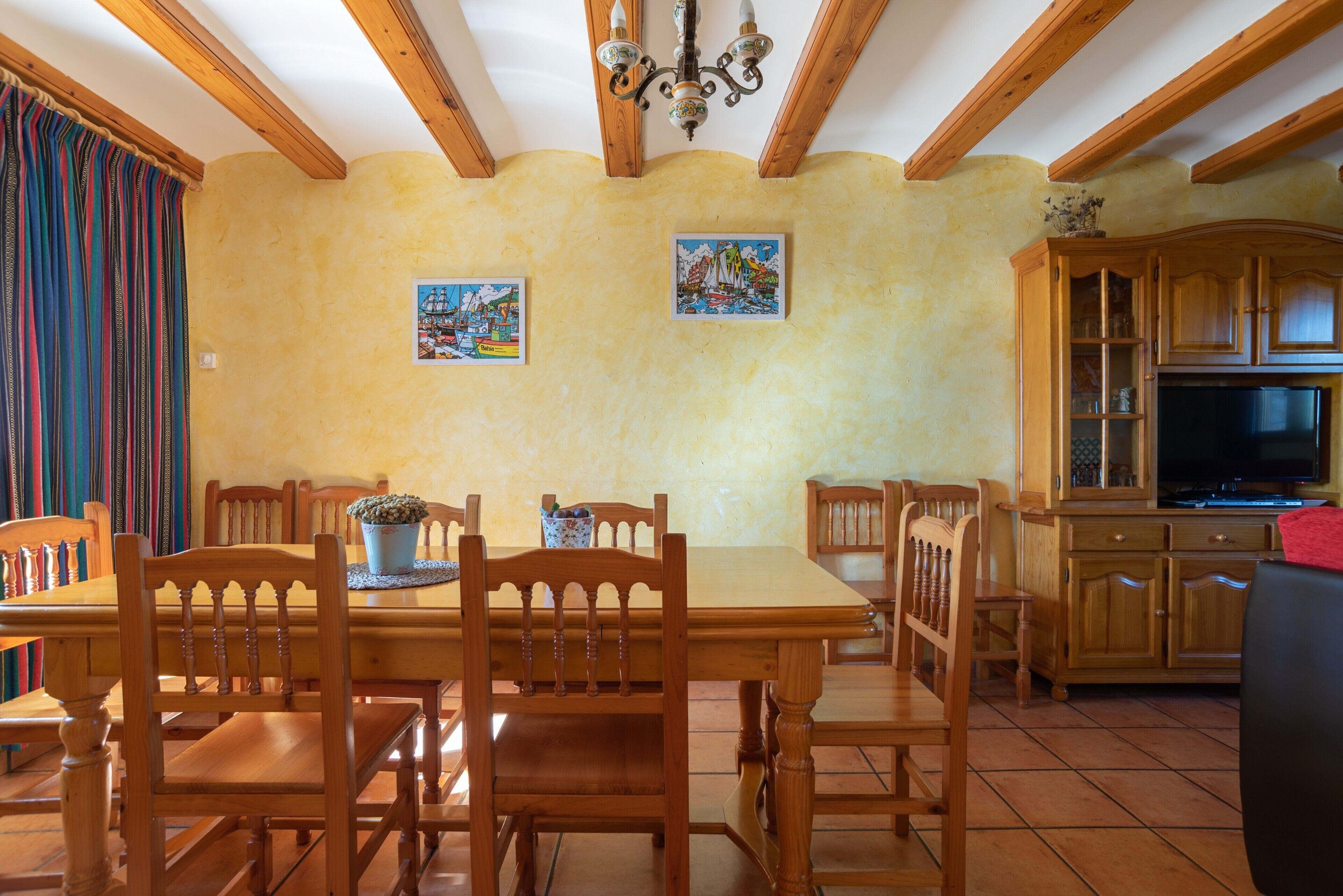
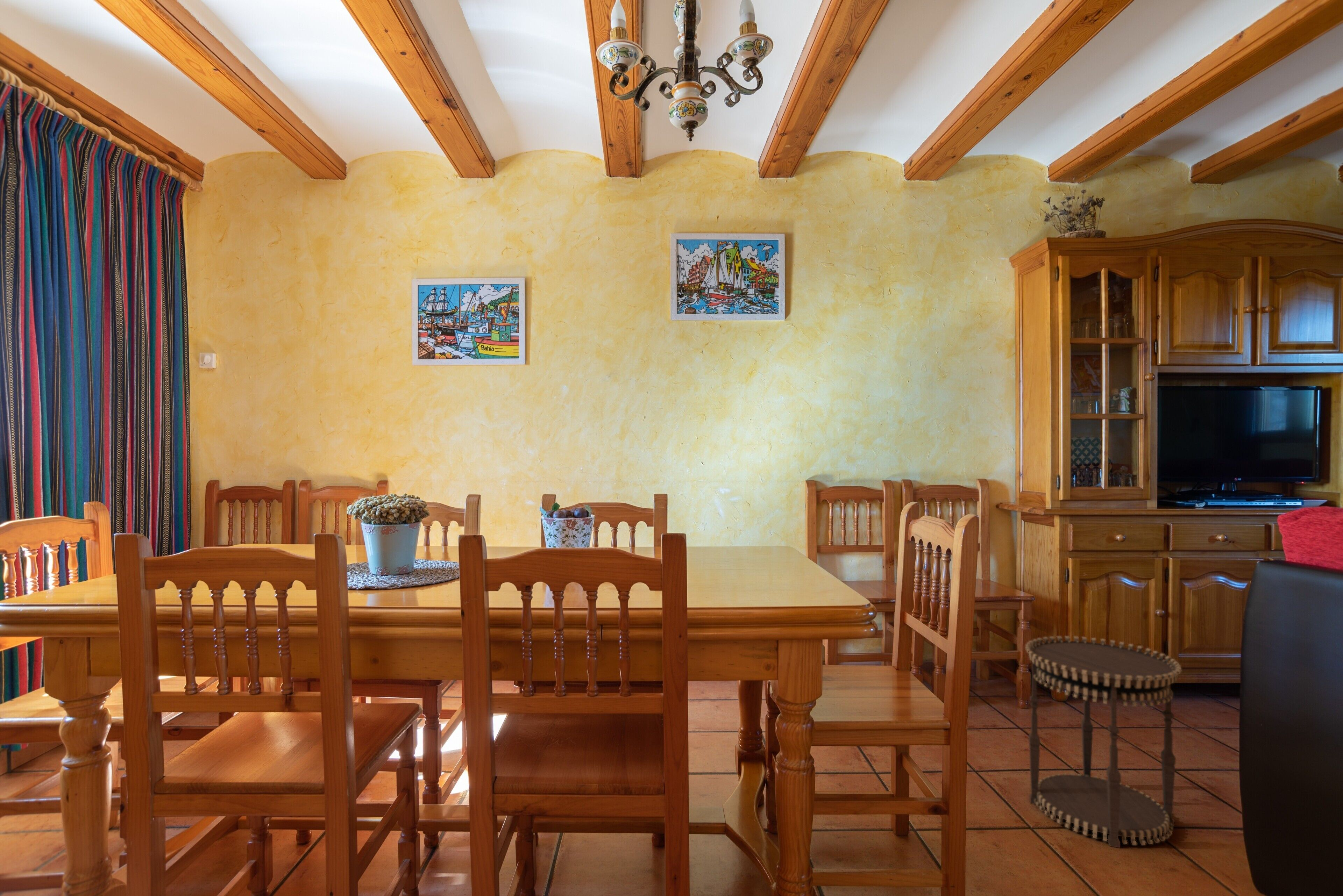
+ side table (1093, 731)
